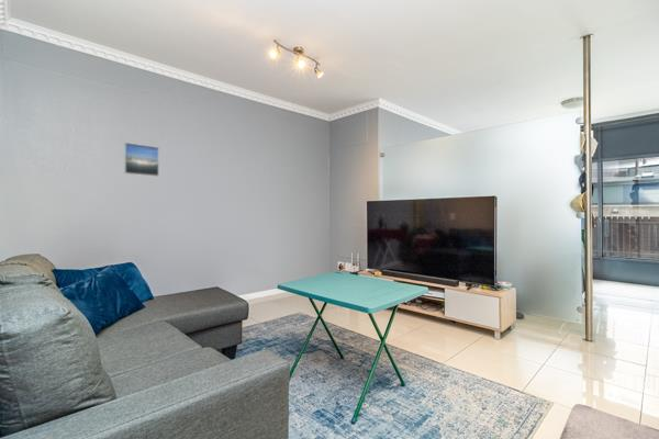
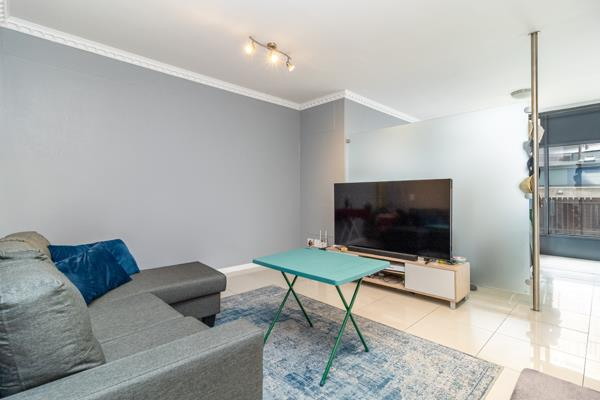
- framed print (142, 159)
